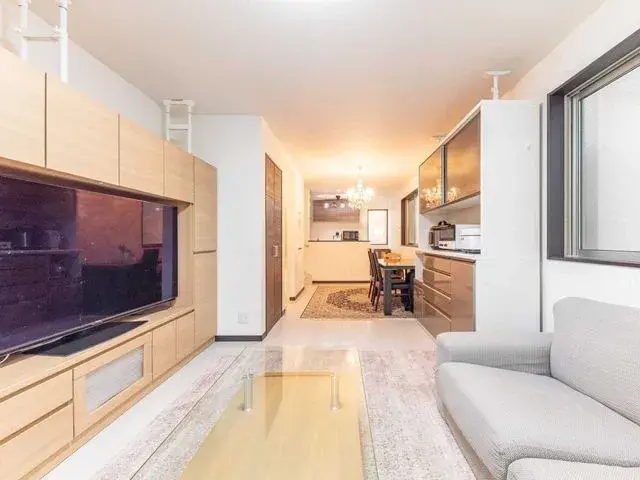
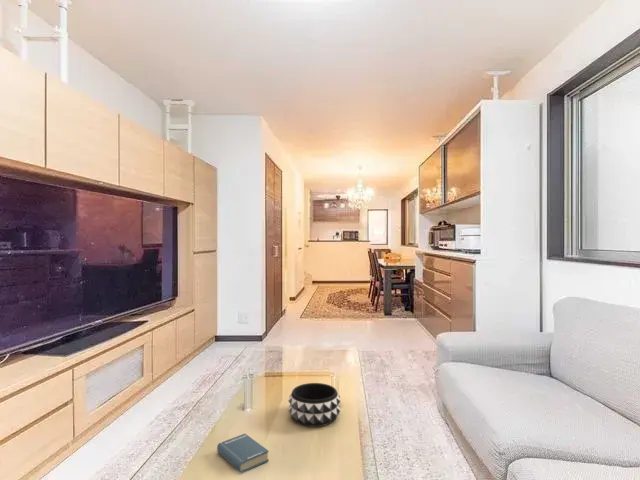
+ decorative bowl (314, 403)
+ hardback book (242, 452)
